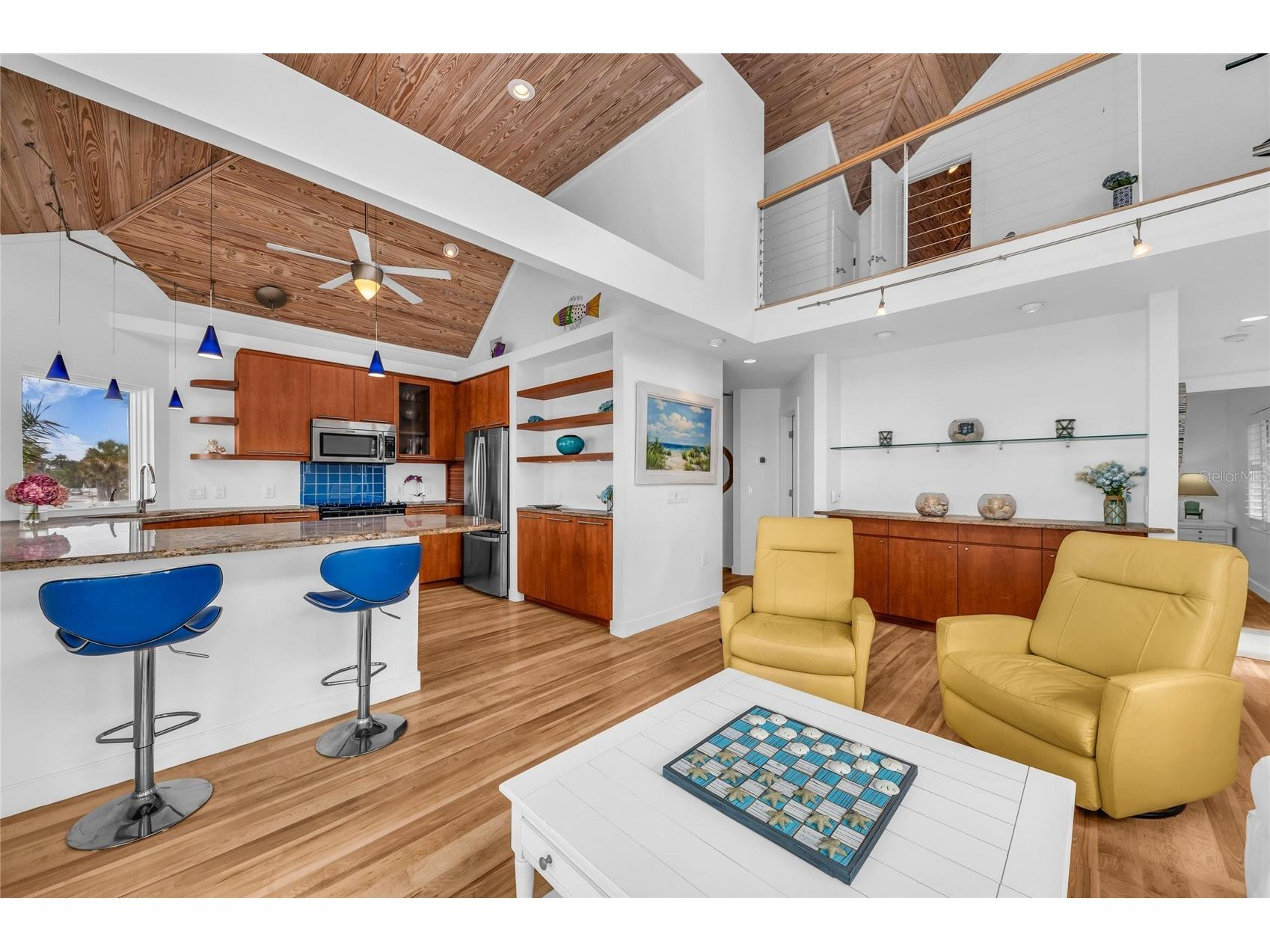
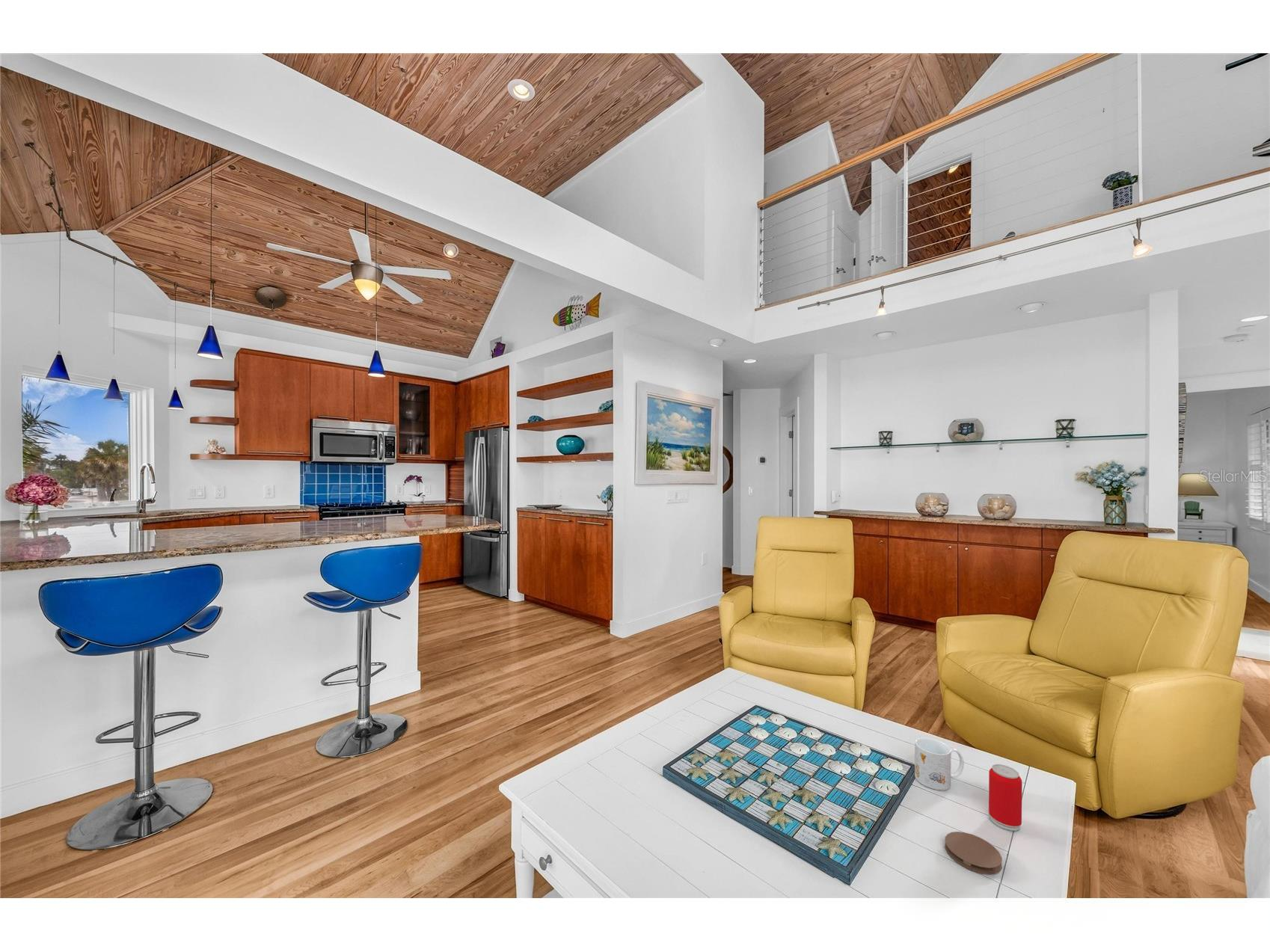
+ mug (939, 763)
+ beverage can (1004, 796)
+ coaster (972, 852)
